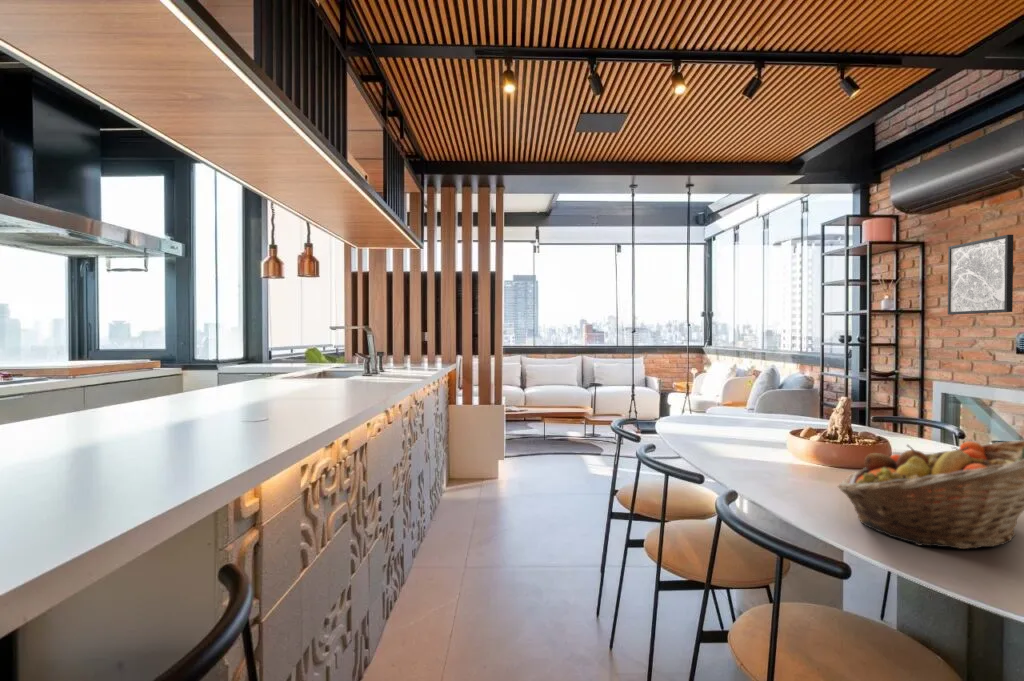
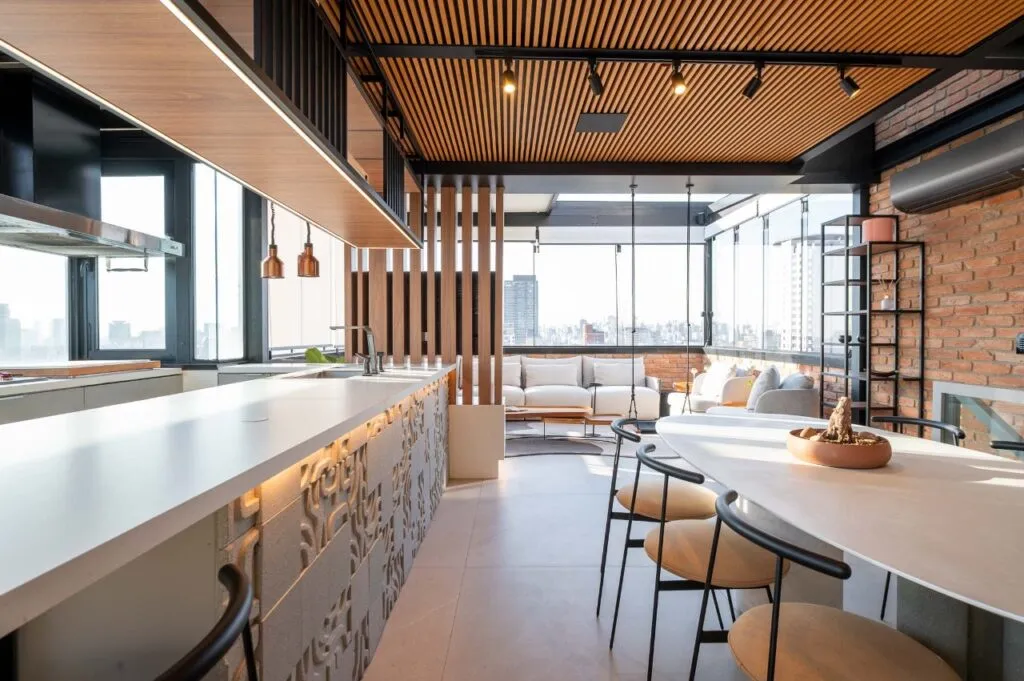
- fruit basket (942, 482)
- wall art (978, 277)
